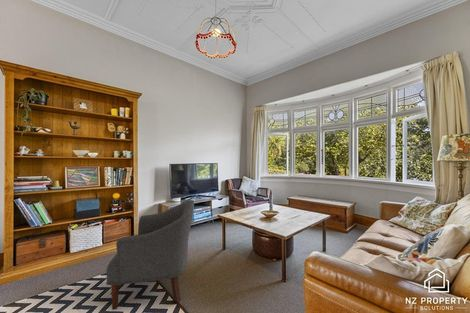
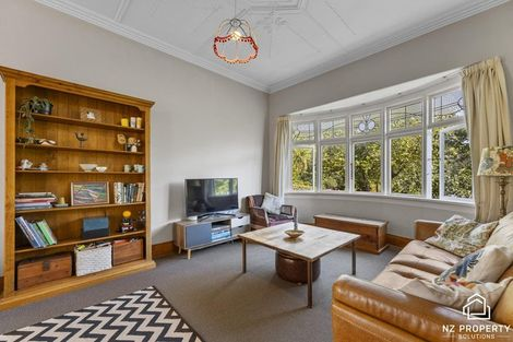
- chair (158, 245)
